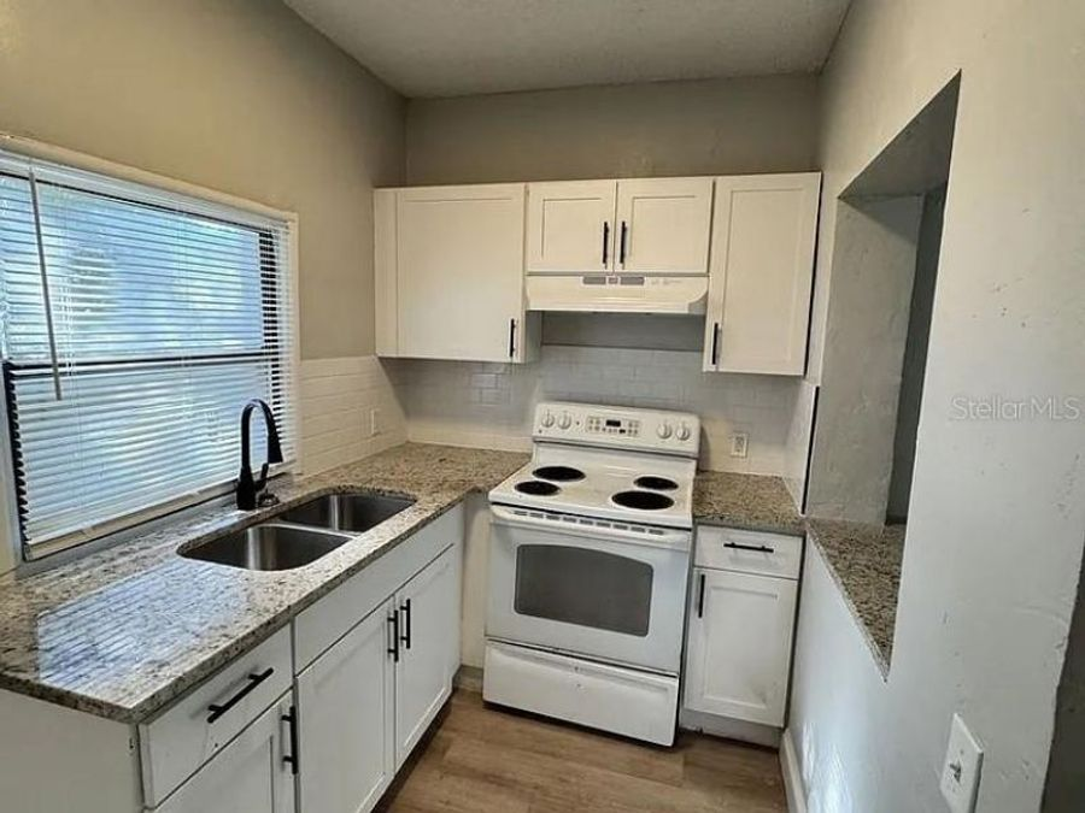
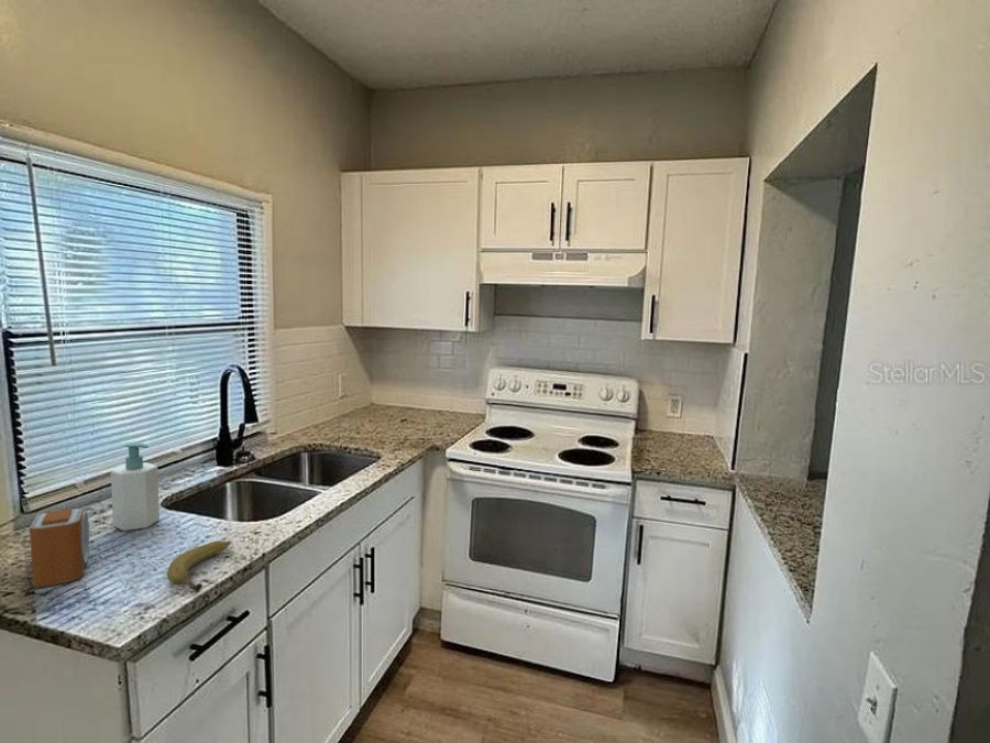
+ alarm clock (61, 539)
+ soap bottle (134, 483)
+ fruit (205, 558)
